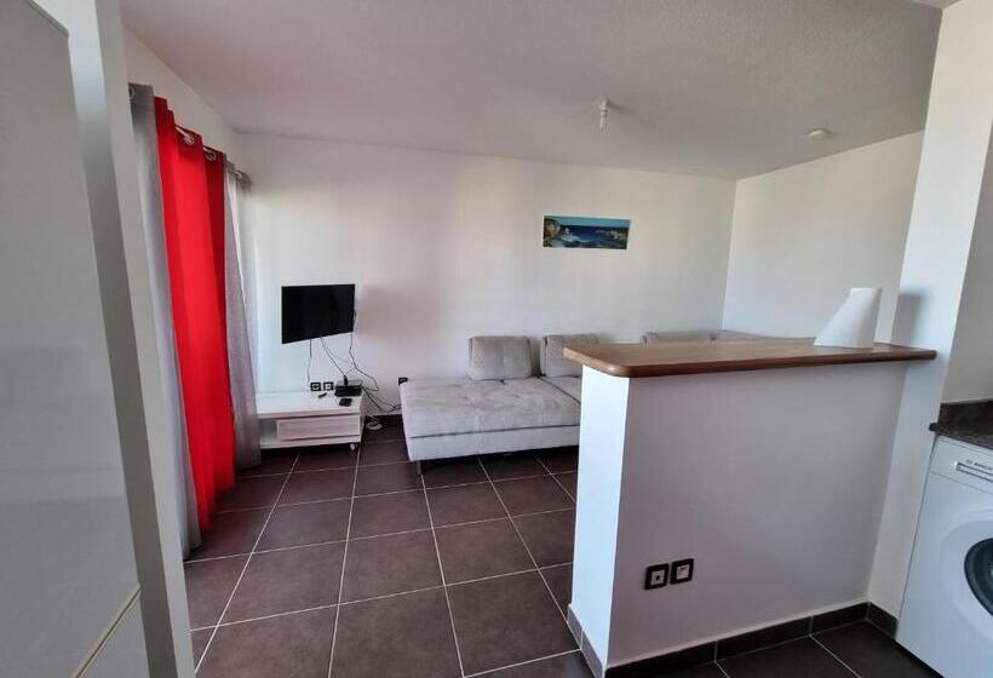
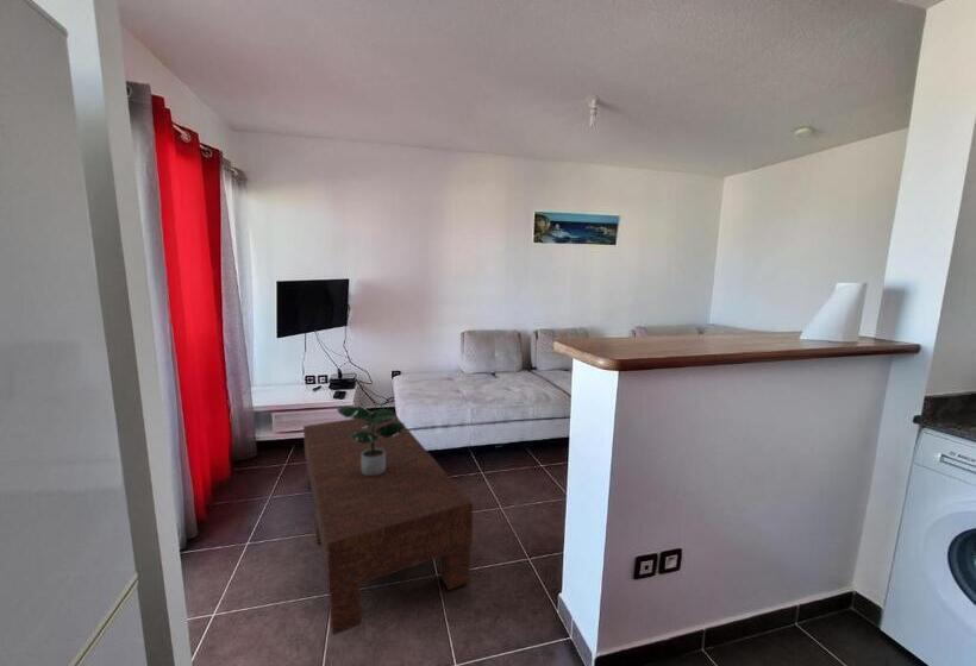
+ coffee table (371, 490)
+ potted plant (371, 436)
